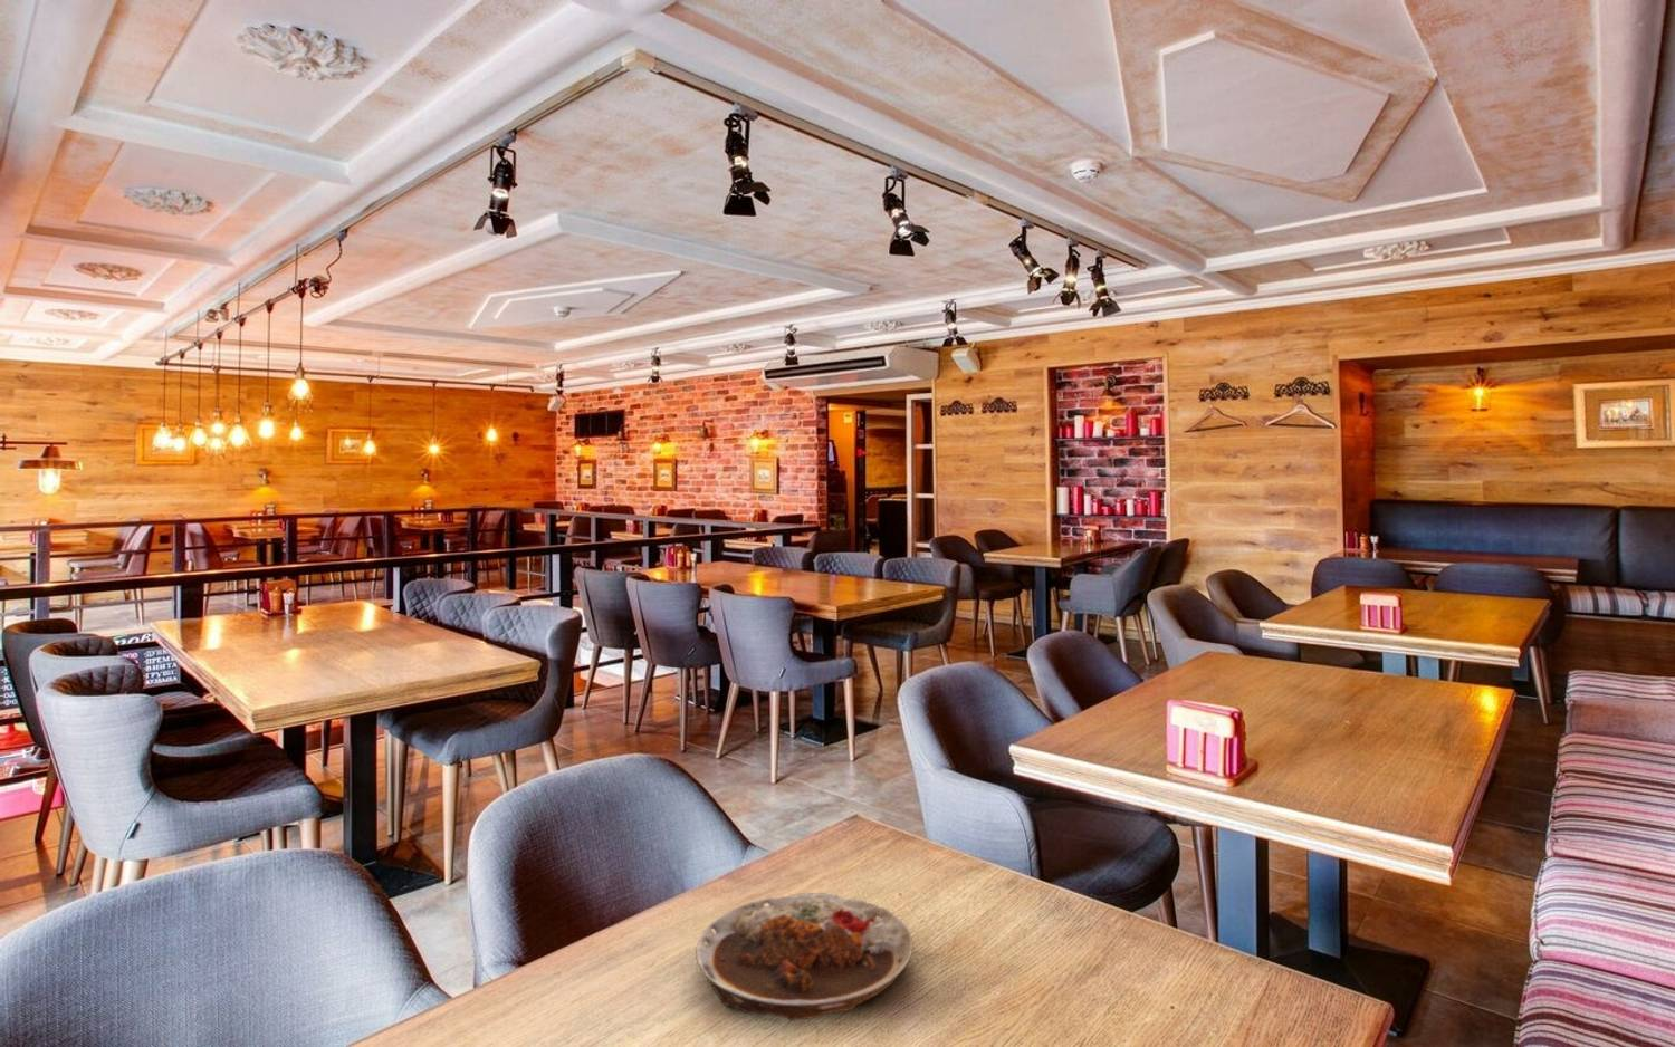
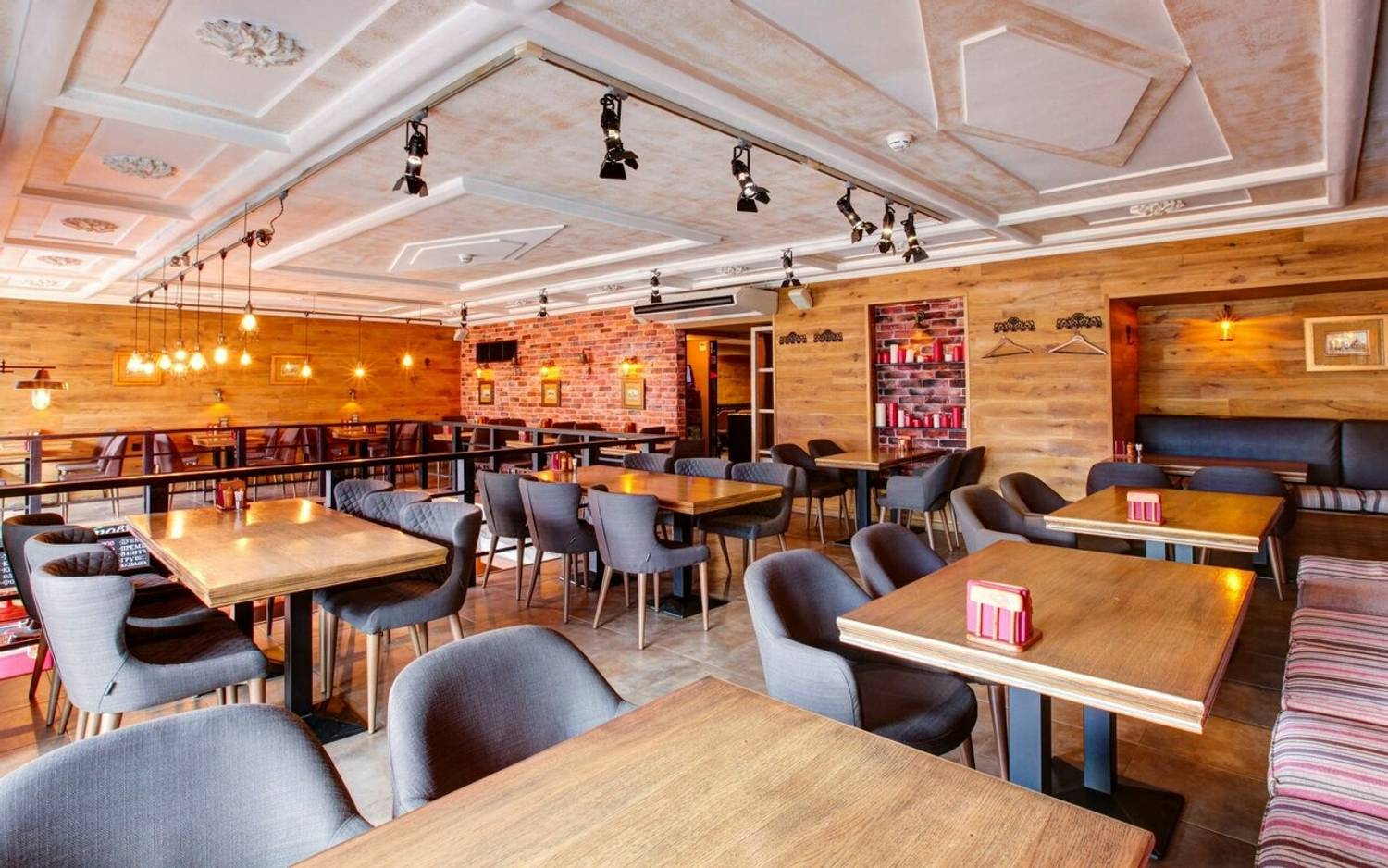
- plate (805, 942)
